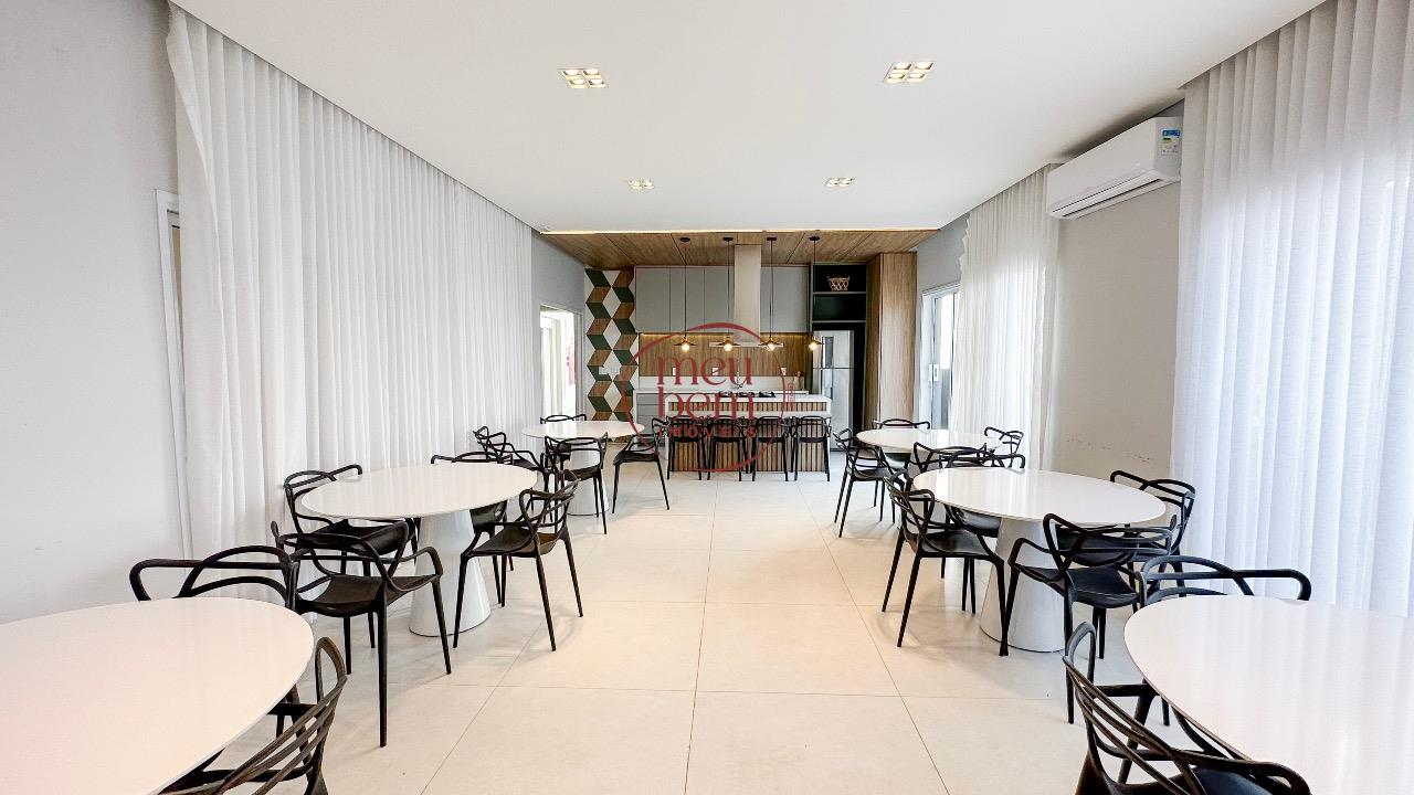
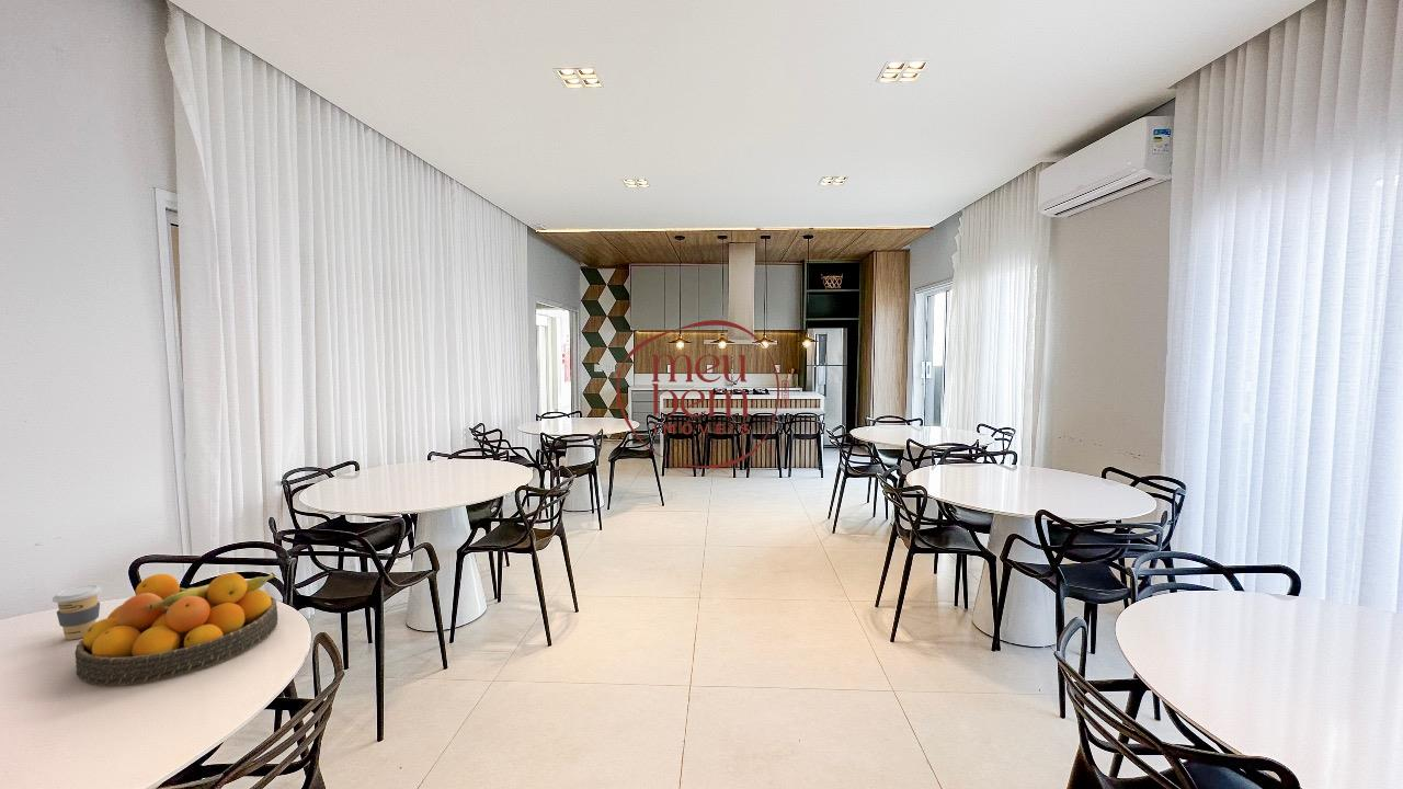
+ fruit bowl (183, 611)
+ coffee cup (79, 611)
